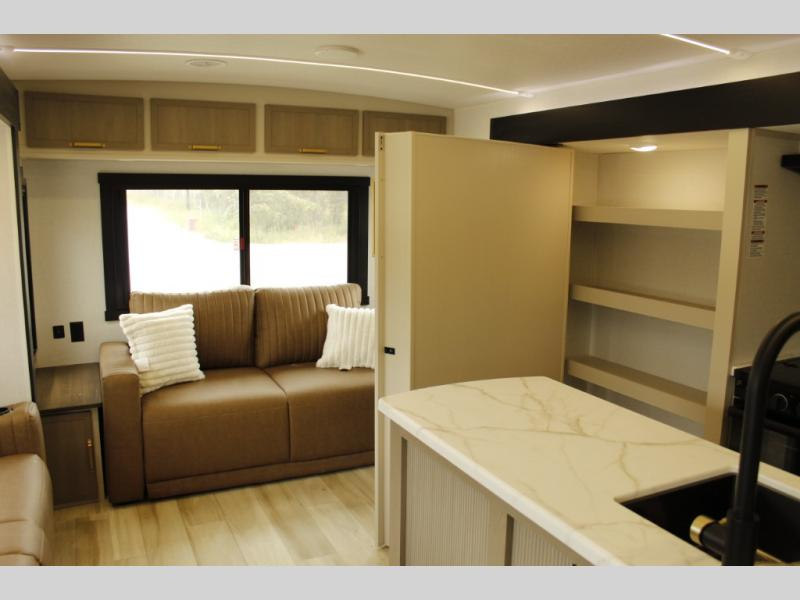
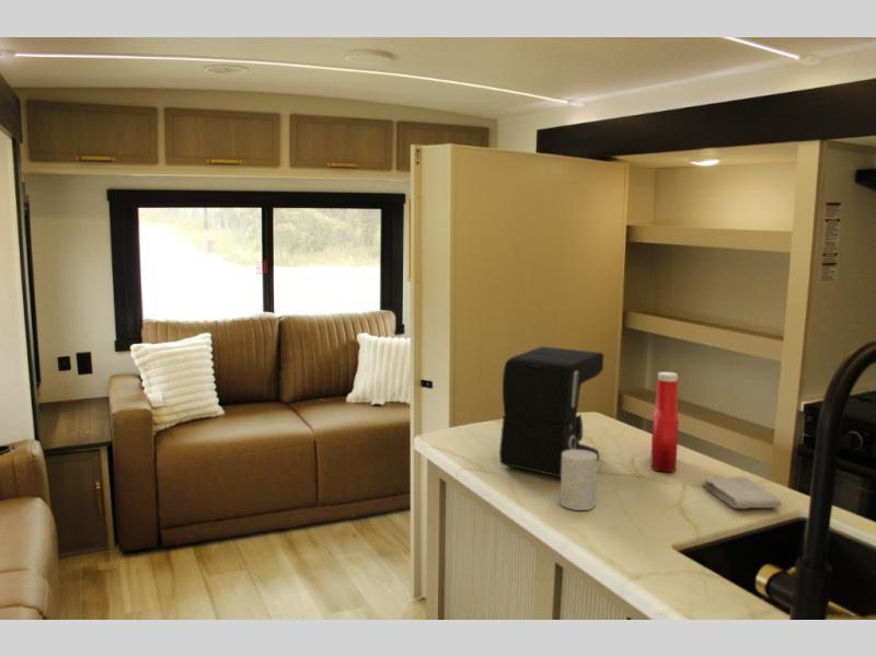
+ cup (578, 479)
+ washcloth (739, 491)
+ soap bottle (665, 418)
+ coffee maker (556, 408)
